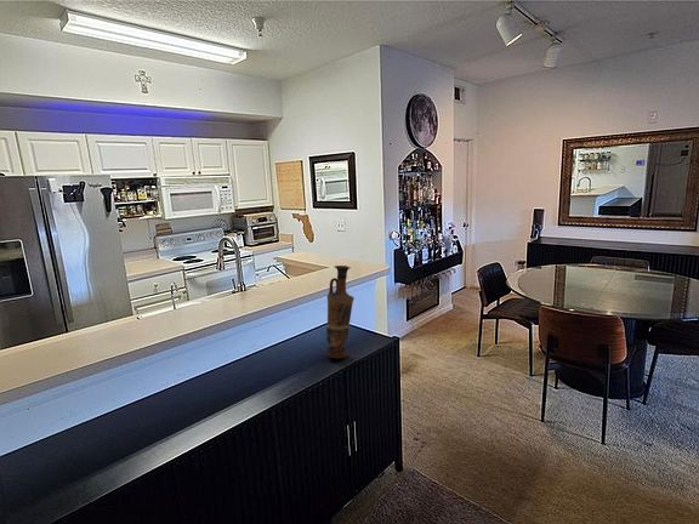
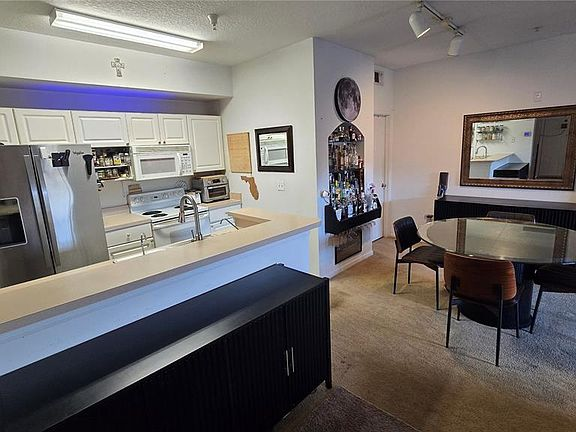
- vase (339, 311)
